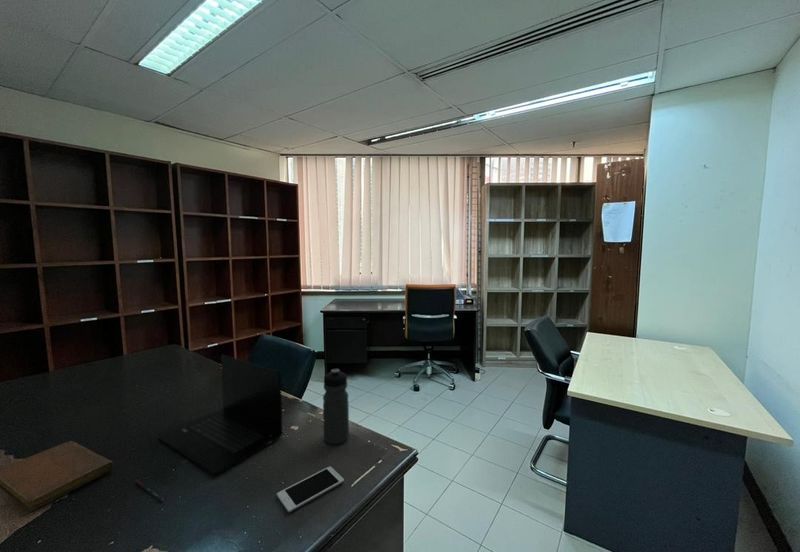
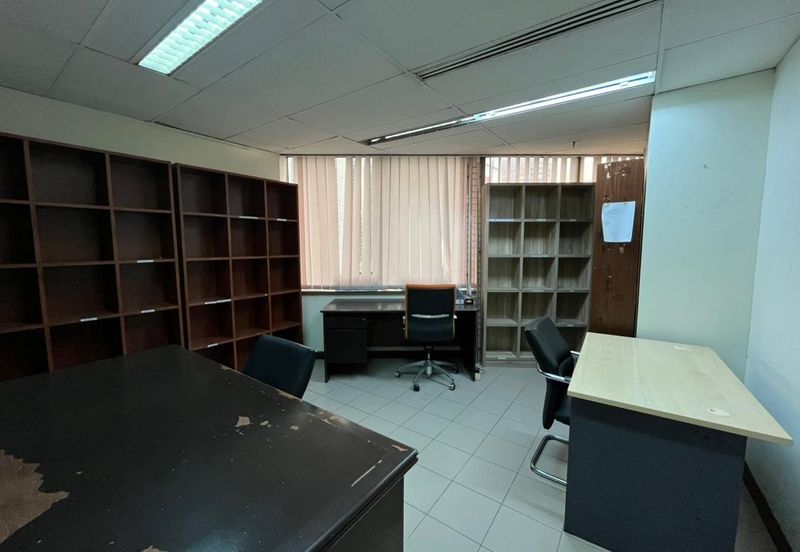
- pen (149, 490)
- cell phone (311, 487)
- water bottle (335, 404)
- laptop (219, 409)
- notebook (53, 470)
